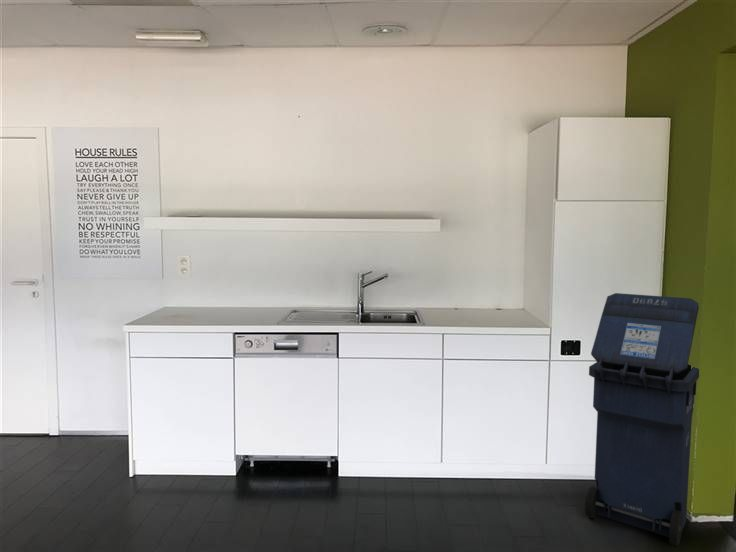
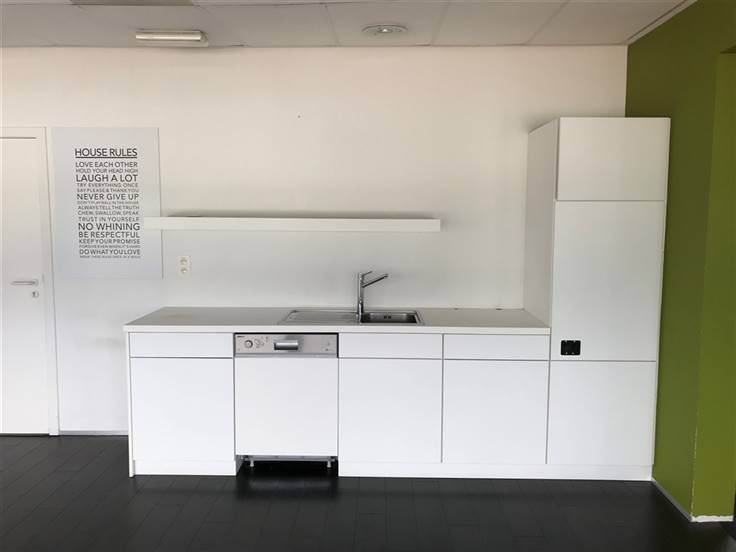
- recycling bin (642, 410)
